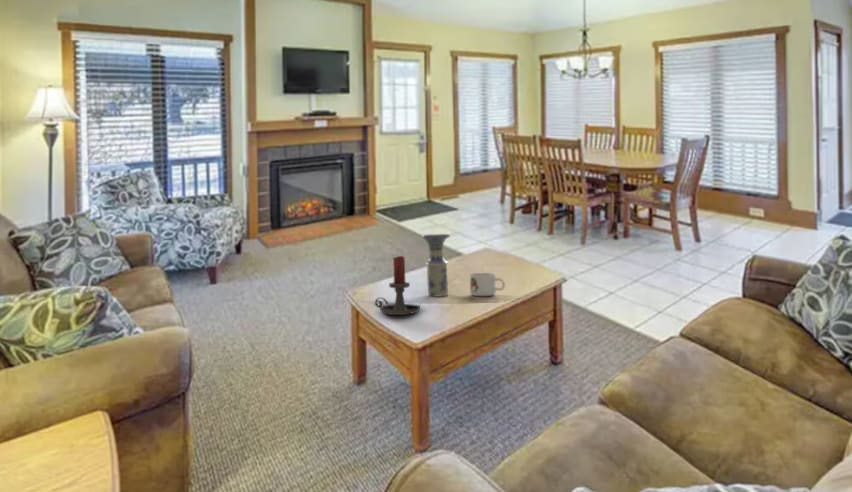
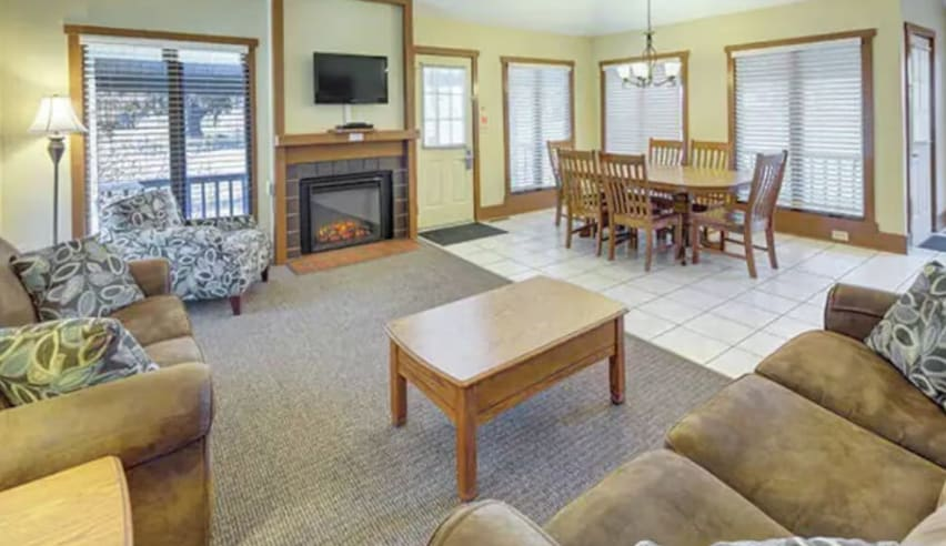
- mug (487, 284)
- candle holder (394, 283)
- vase (435, 264)
